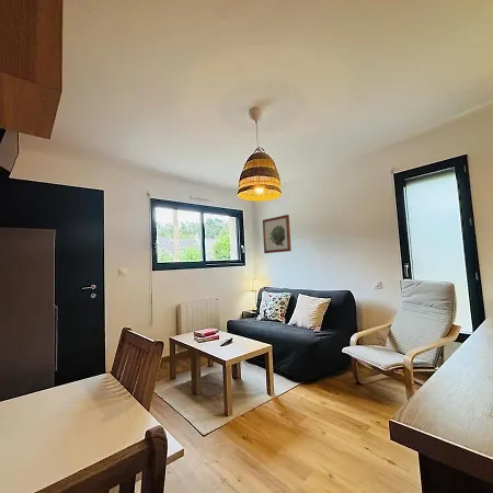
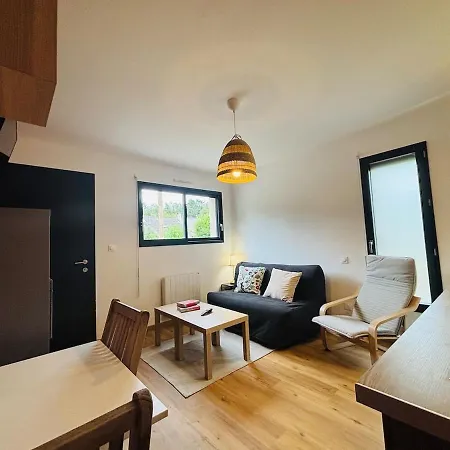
- wall art (276, 234)
